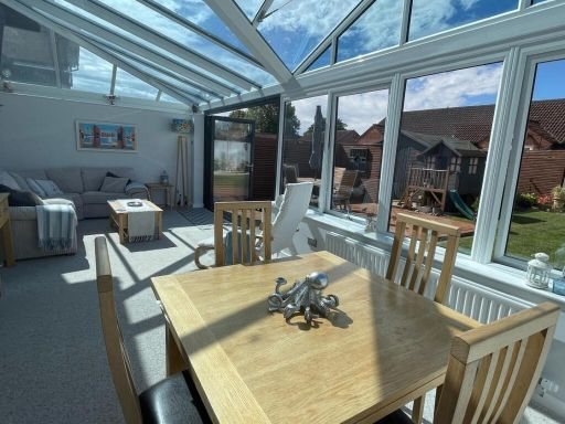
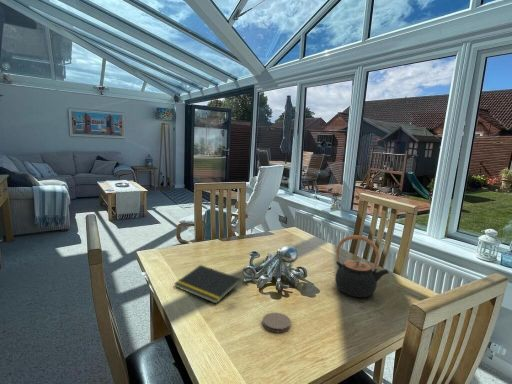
+ notepad (207, 282)
+ coaster (276, 322)
+ teapot (361, 264)
